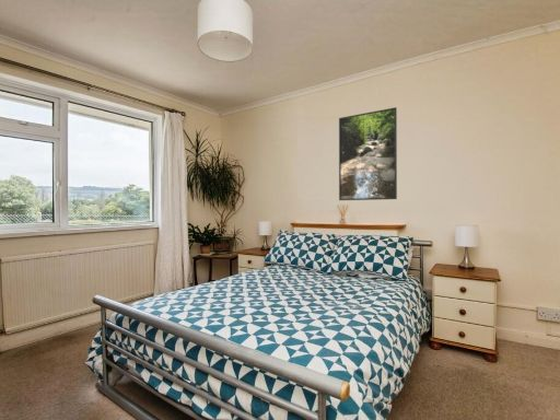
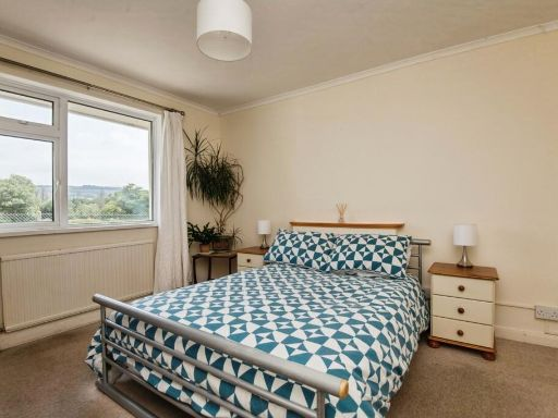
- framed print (365, 156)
